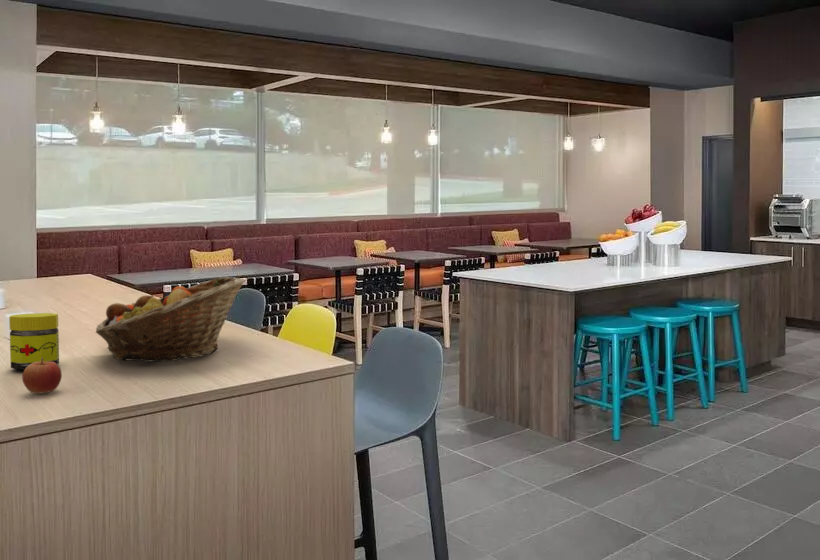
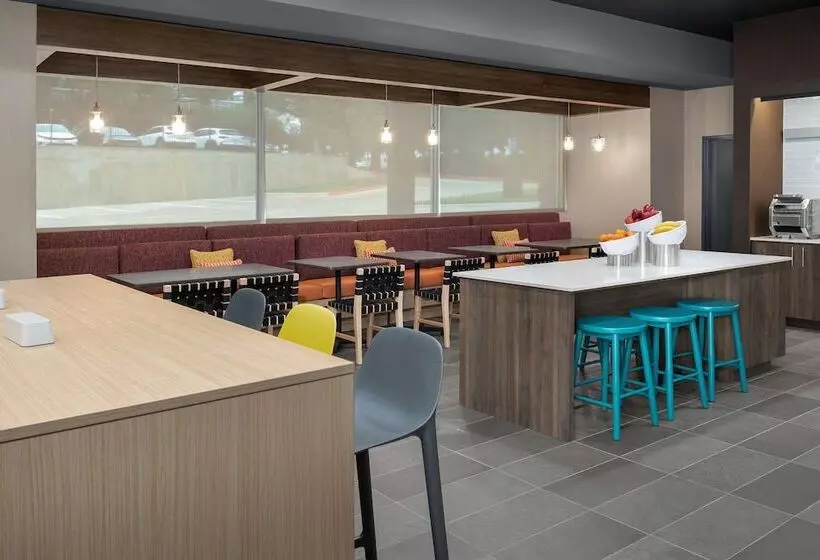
- fruit basket (171, 315)
- jar (34, 341)
- apple (42, 375)
